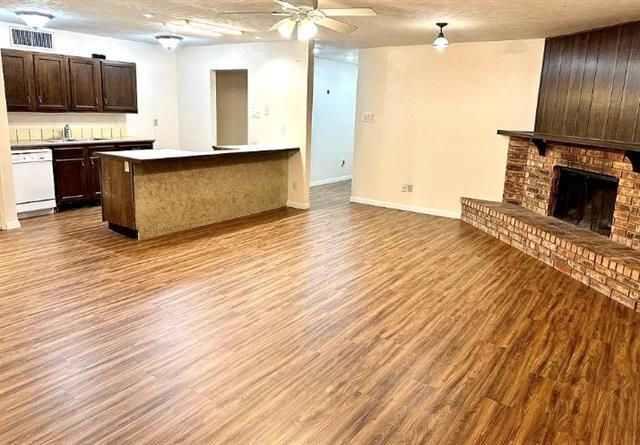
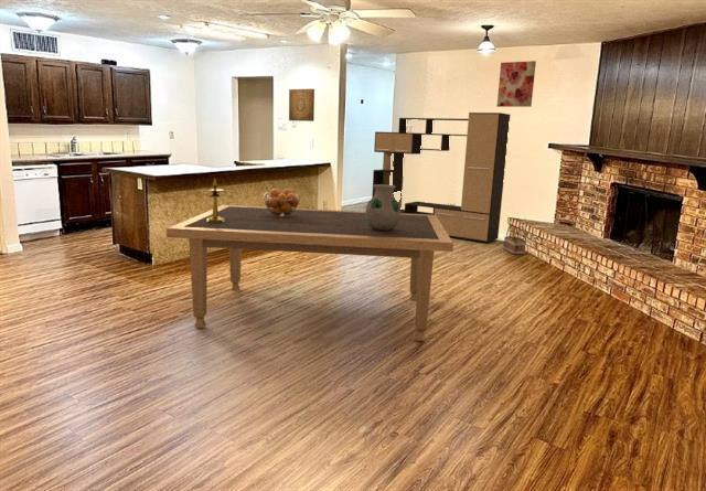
+ basket (515, 238)
+ wall art (301, 105)
+ wall art (515, 84)
+ candlestick (215, 199)
+ media console (419, 153)
+ dining table (322, 253)
+ vase (383, 206)
+ fruit basket (281, 202)
